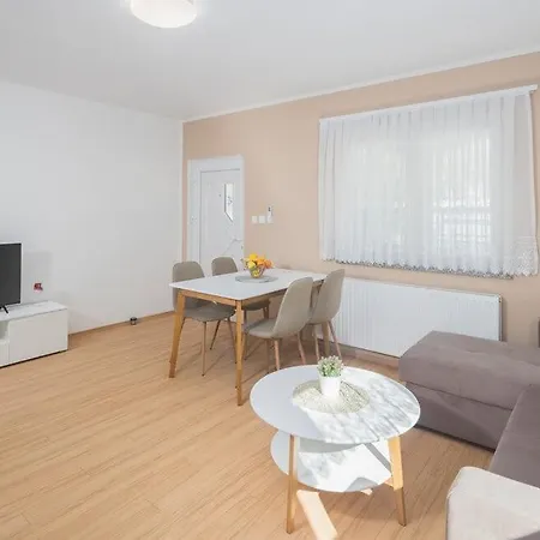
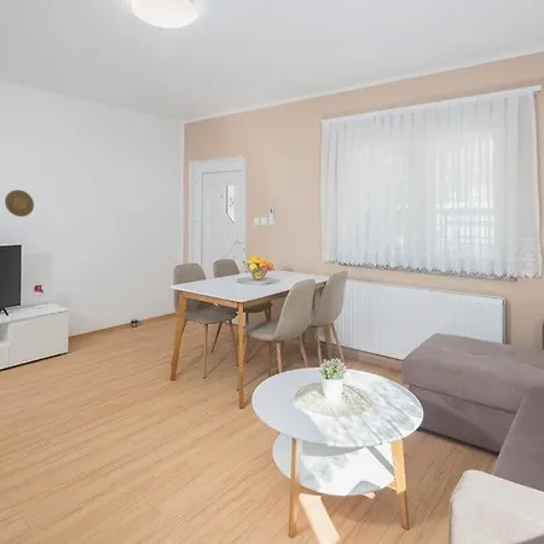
+ decorative plate (19, 203)
